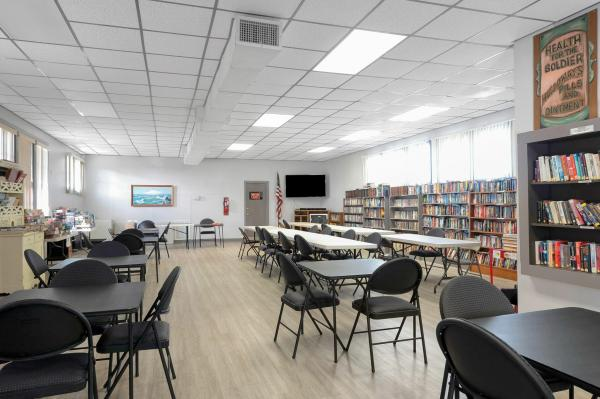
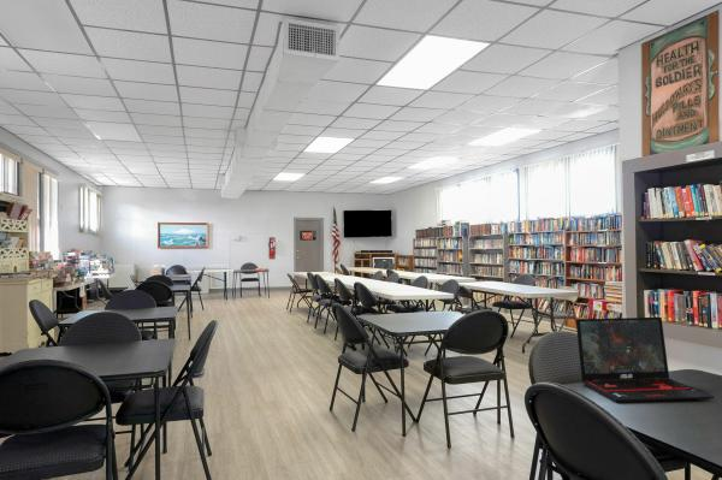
+ laptop (640, 356)
